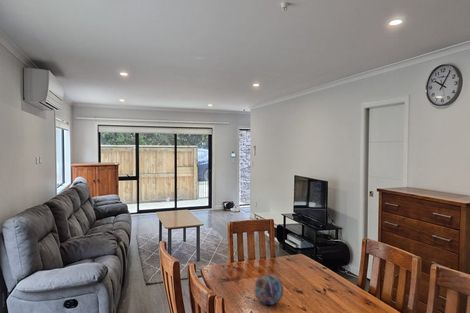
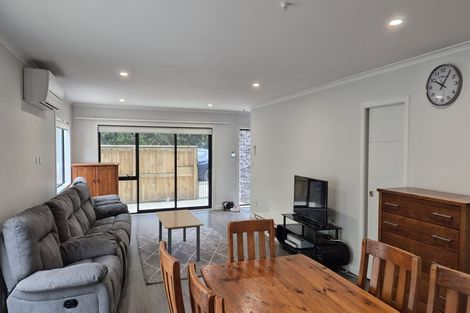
- decorative orb (268, 289)
